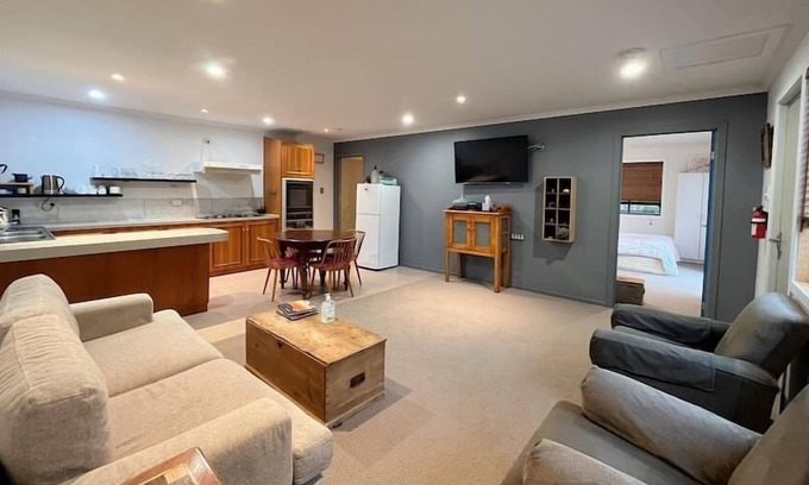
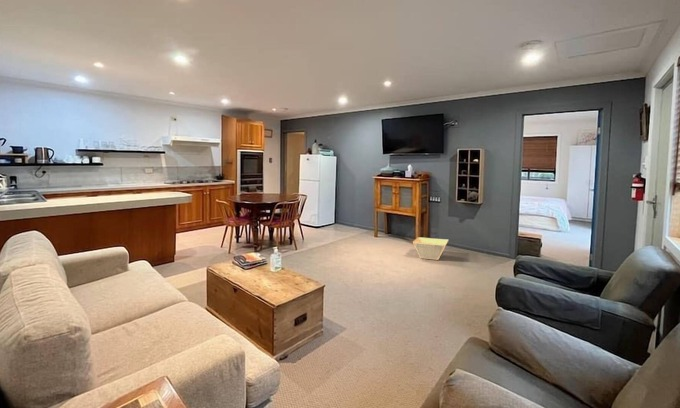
+ basket (430, 248)
